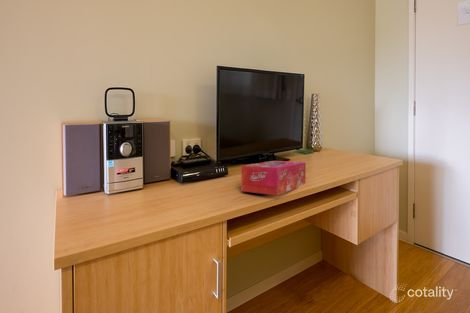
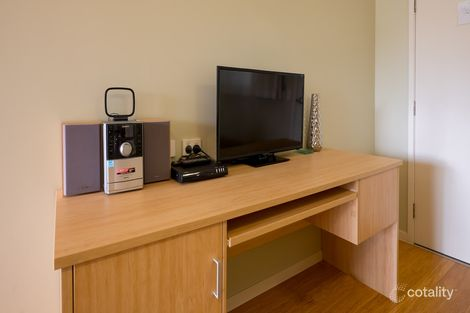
- tissue box (275, 175)
